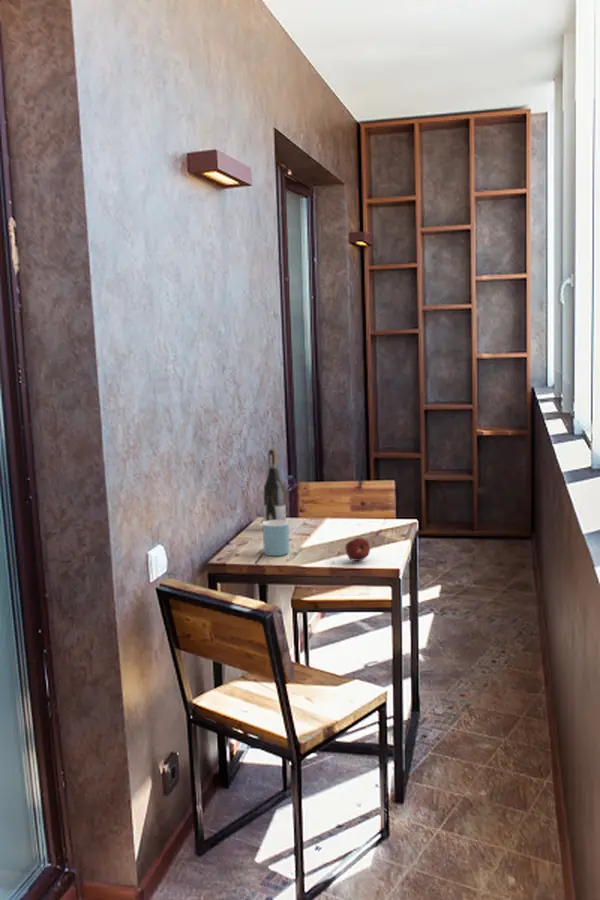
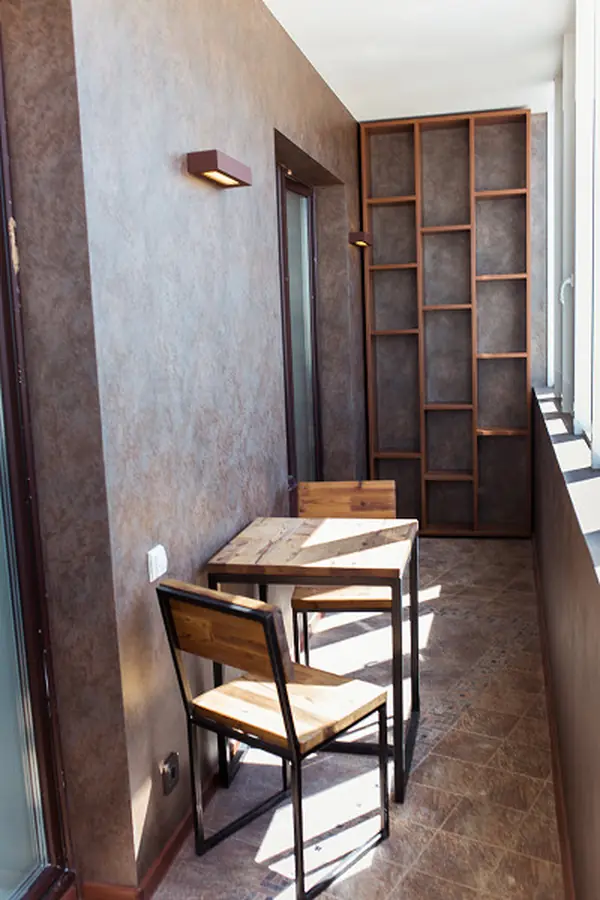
- wine bottle (273, 488)
- apple (357, 549)
- mug (278, 536)
